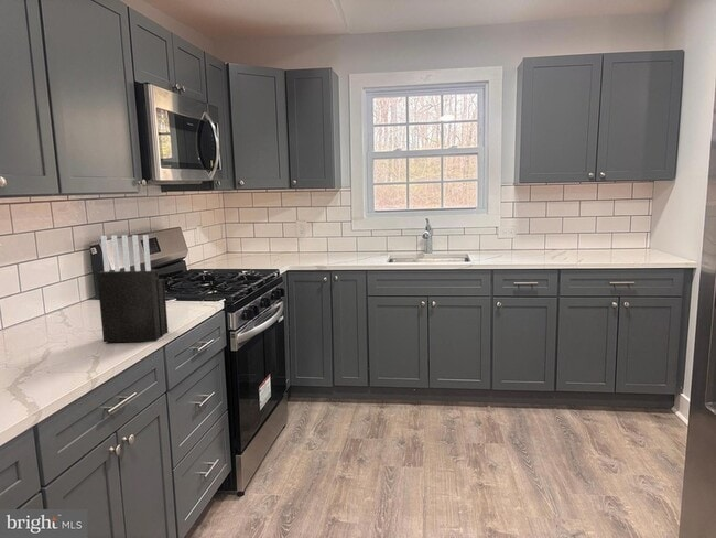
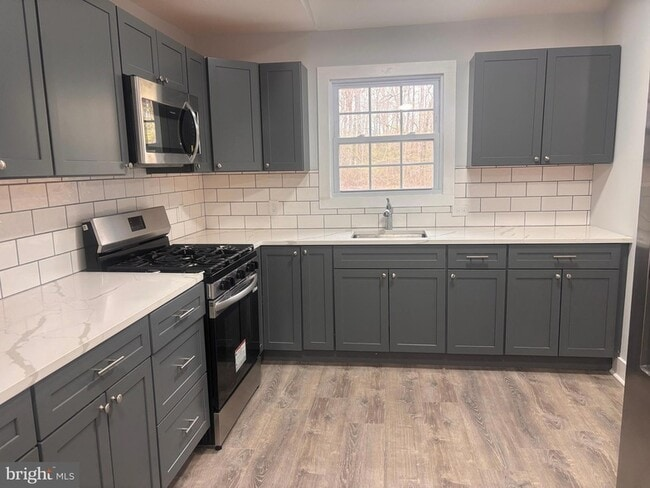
- knife block (133, 286)
